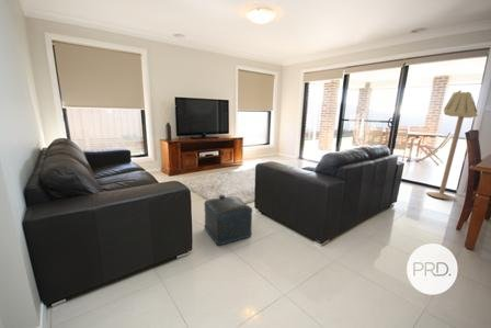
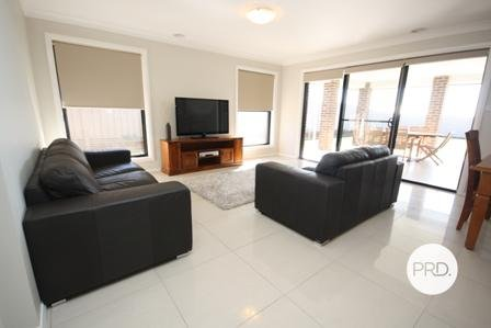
- ottoman (227, 216)
- floor lamp (453, 145)
